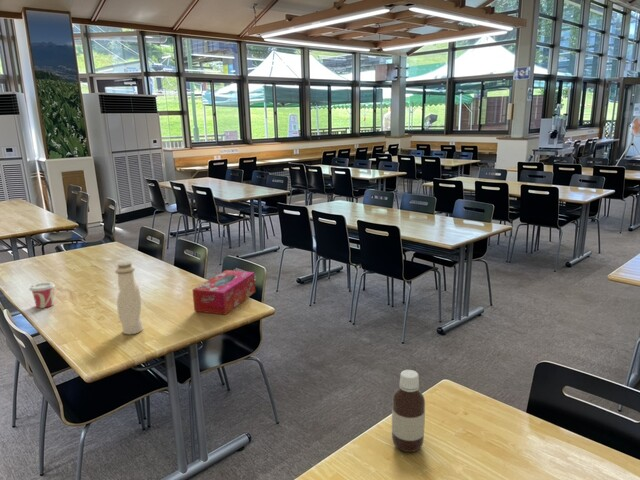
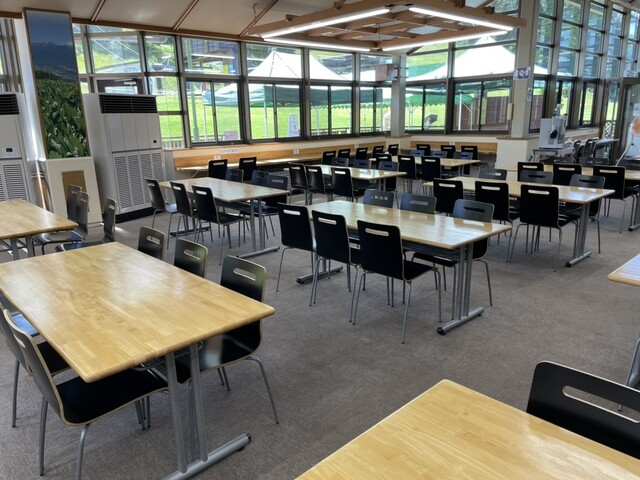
- bottle (408, 409)
- cup (43, 295)
- water bottle (128, 297)
- tissue box (225, 290)
